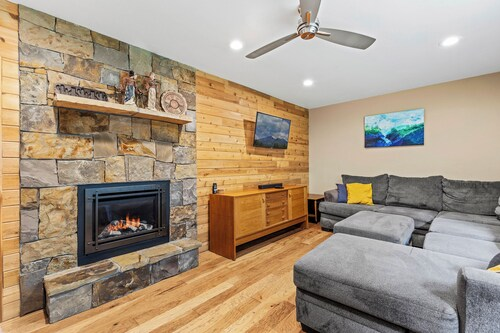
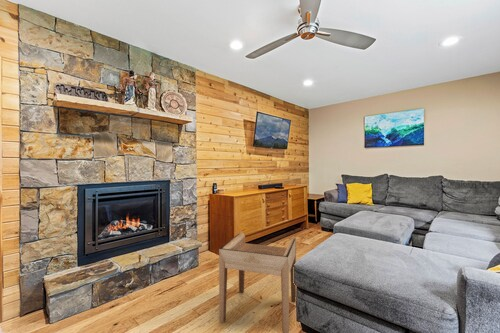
+ side table (260, 272)
